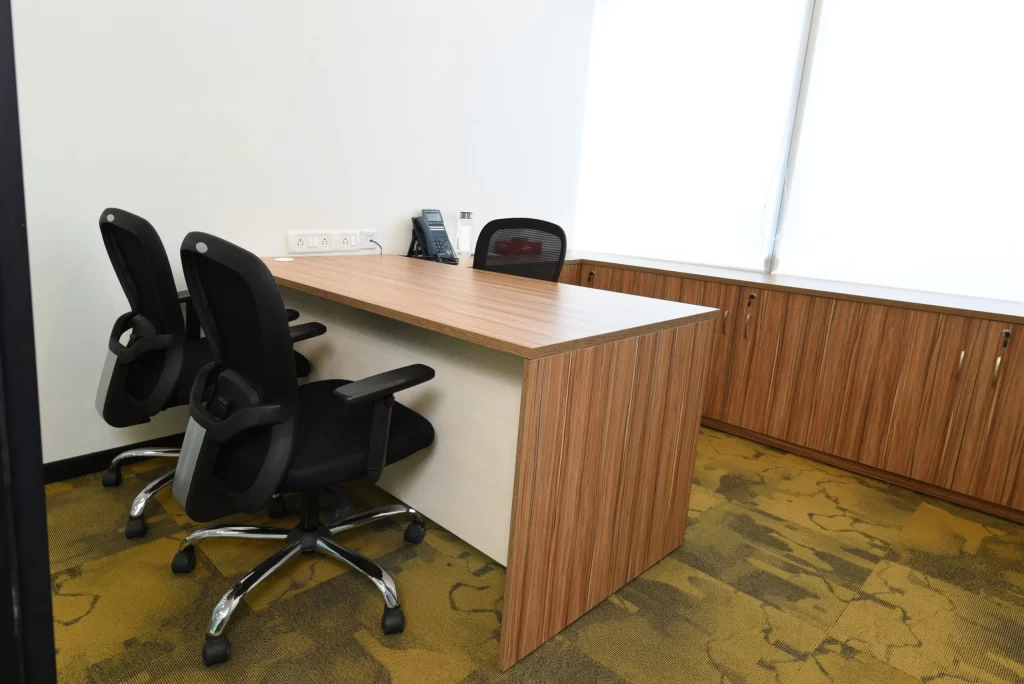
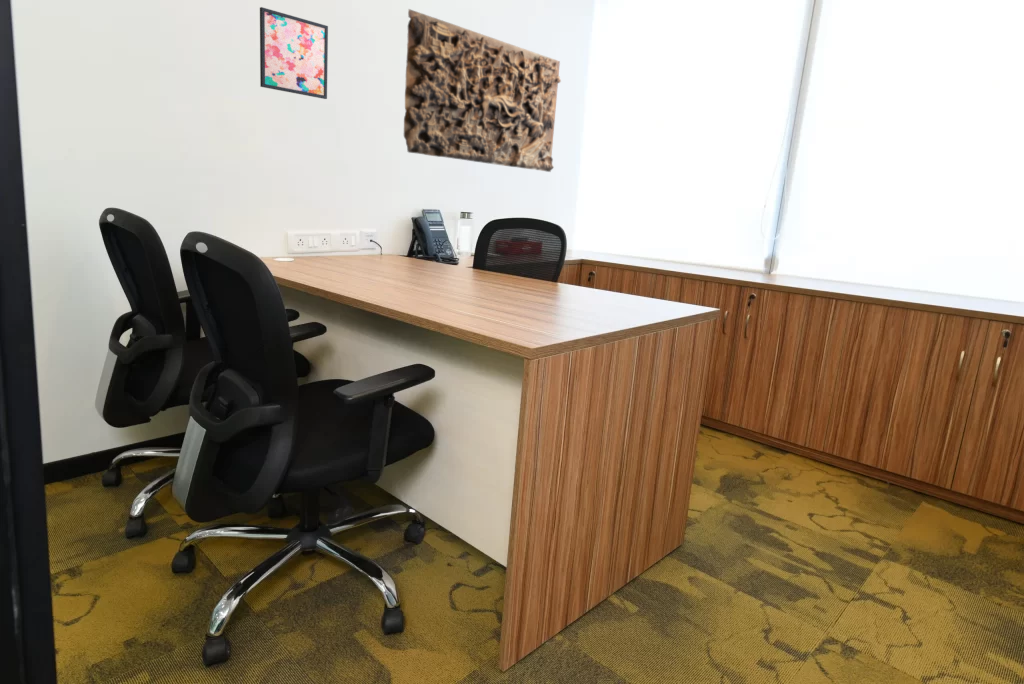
+ wall art (295, 55)
+ relief panel (491, 101)
